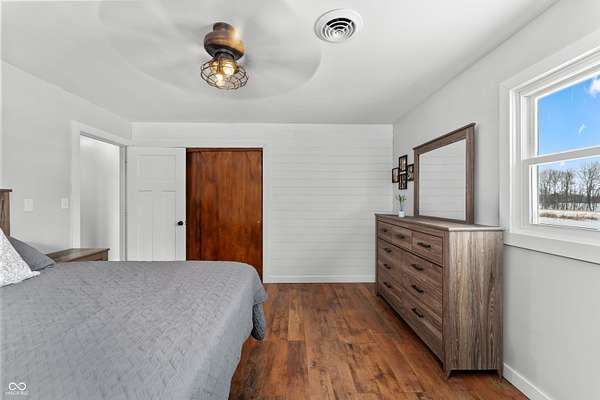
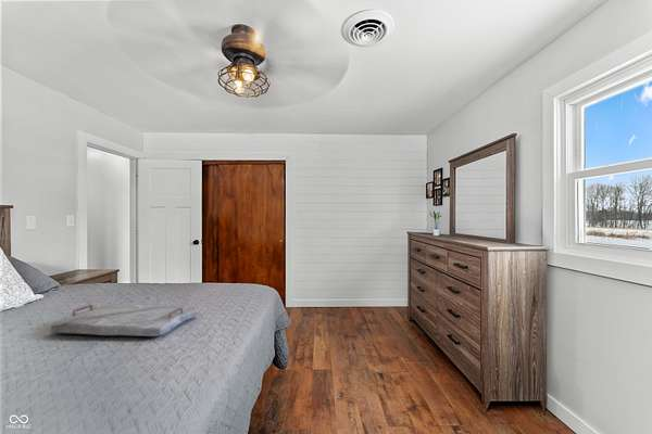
+ serving tray (135, 314)
